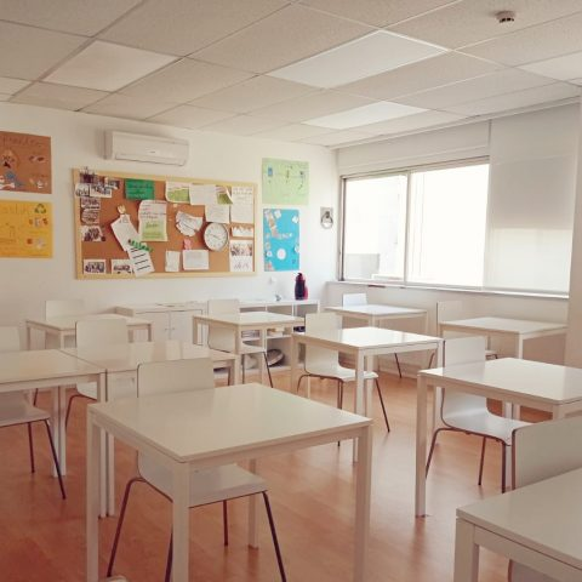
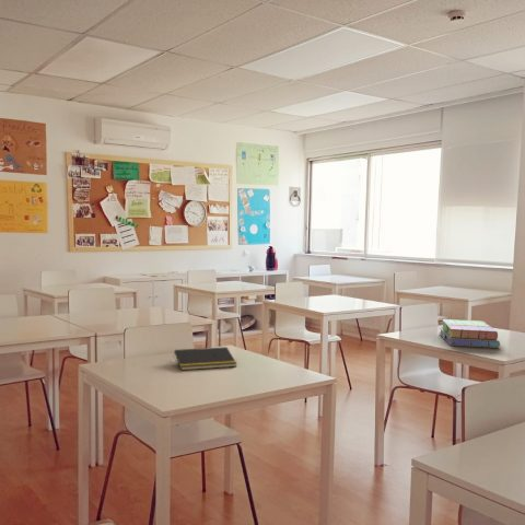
+ books (467, 332)
+ notepad (205, 358)
